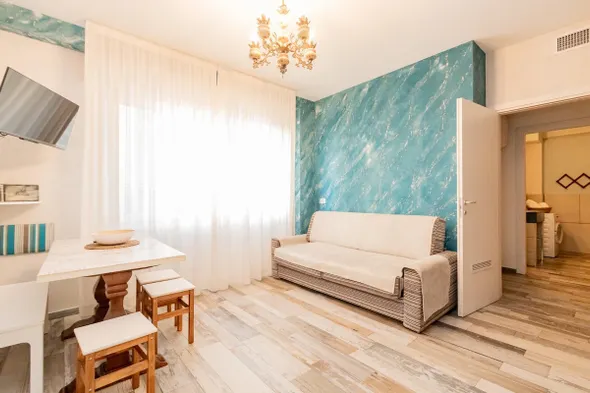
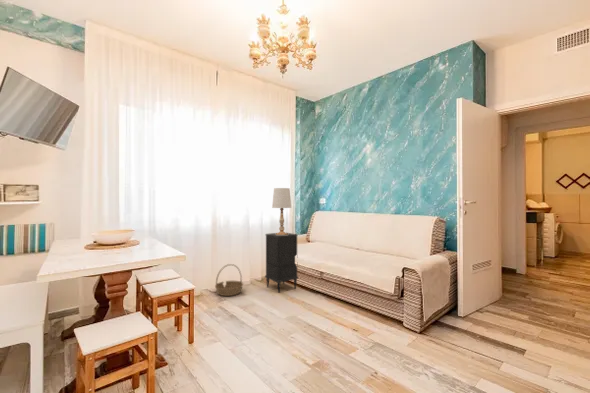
+ nightstand (281, 260)
+ table lamp (281, 211)
+ basket (229, 281)
